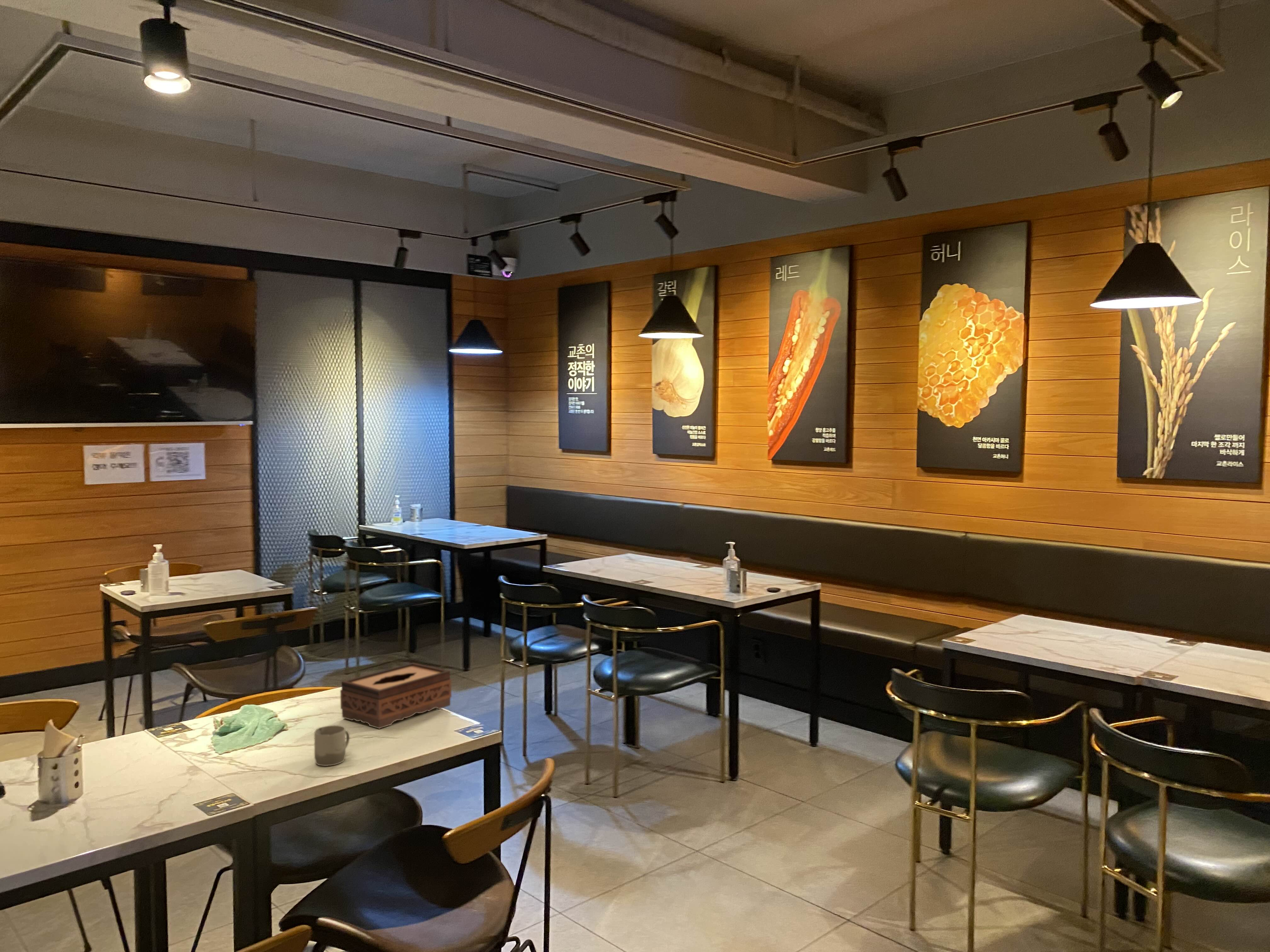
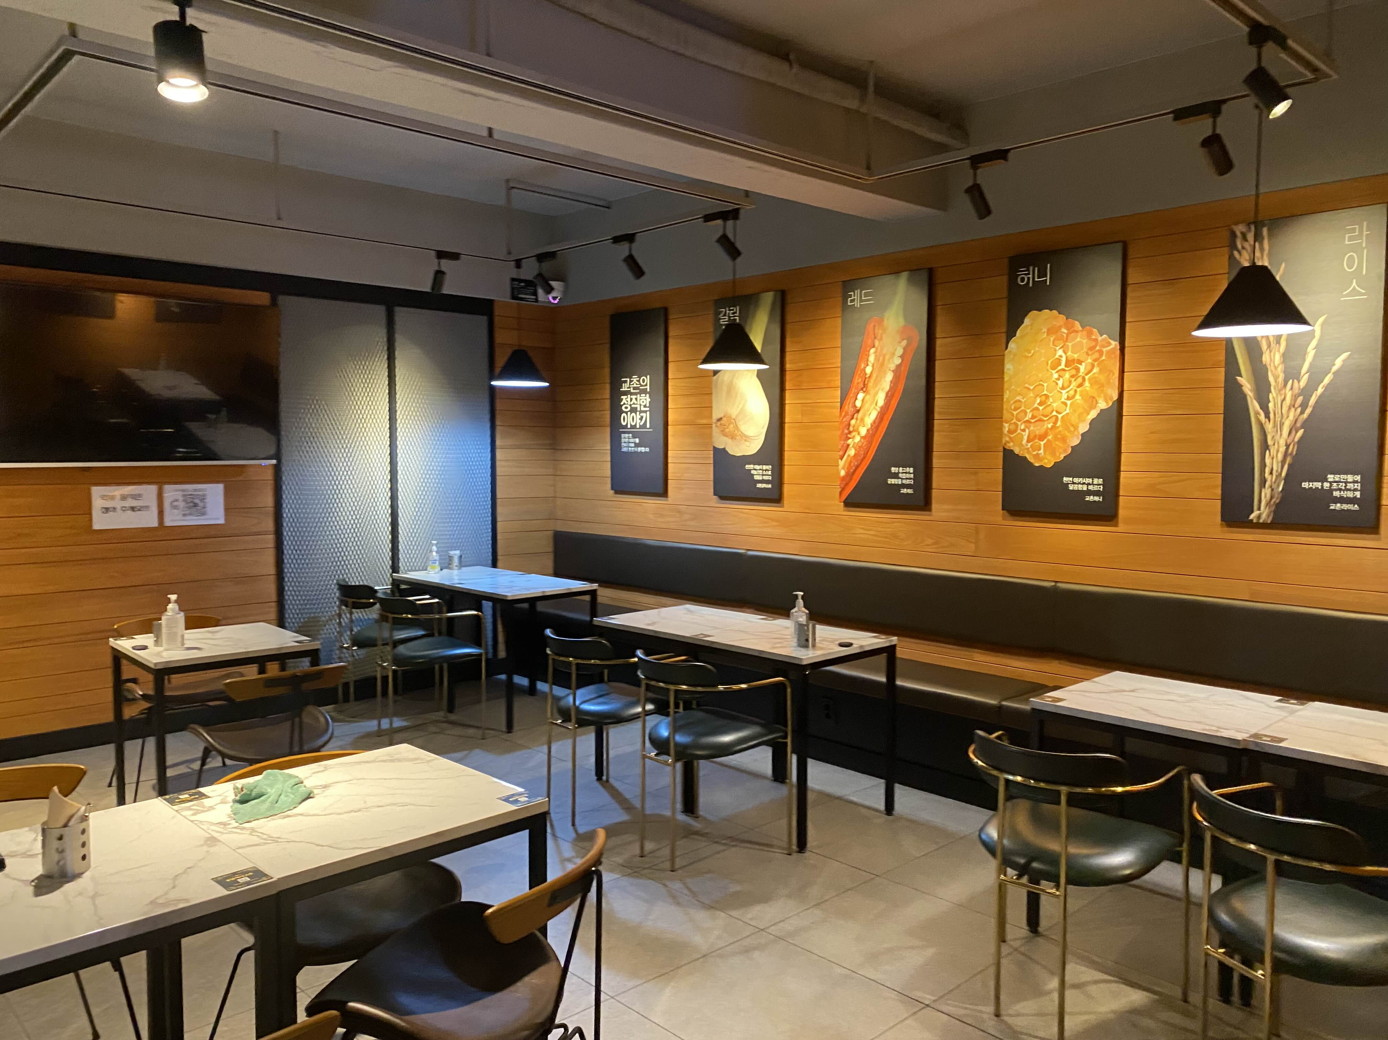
- cup (334, 743)
- tissue box (397, 694)
